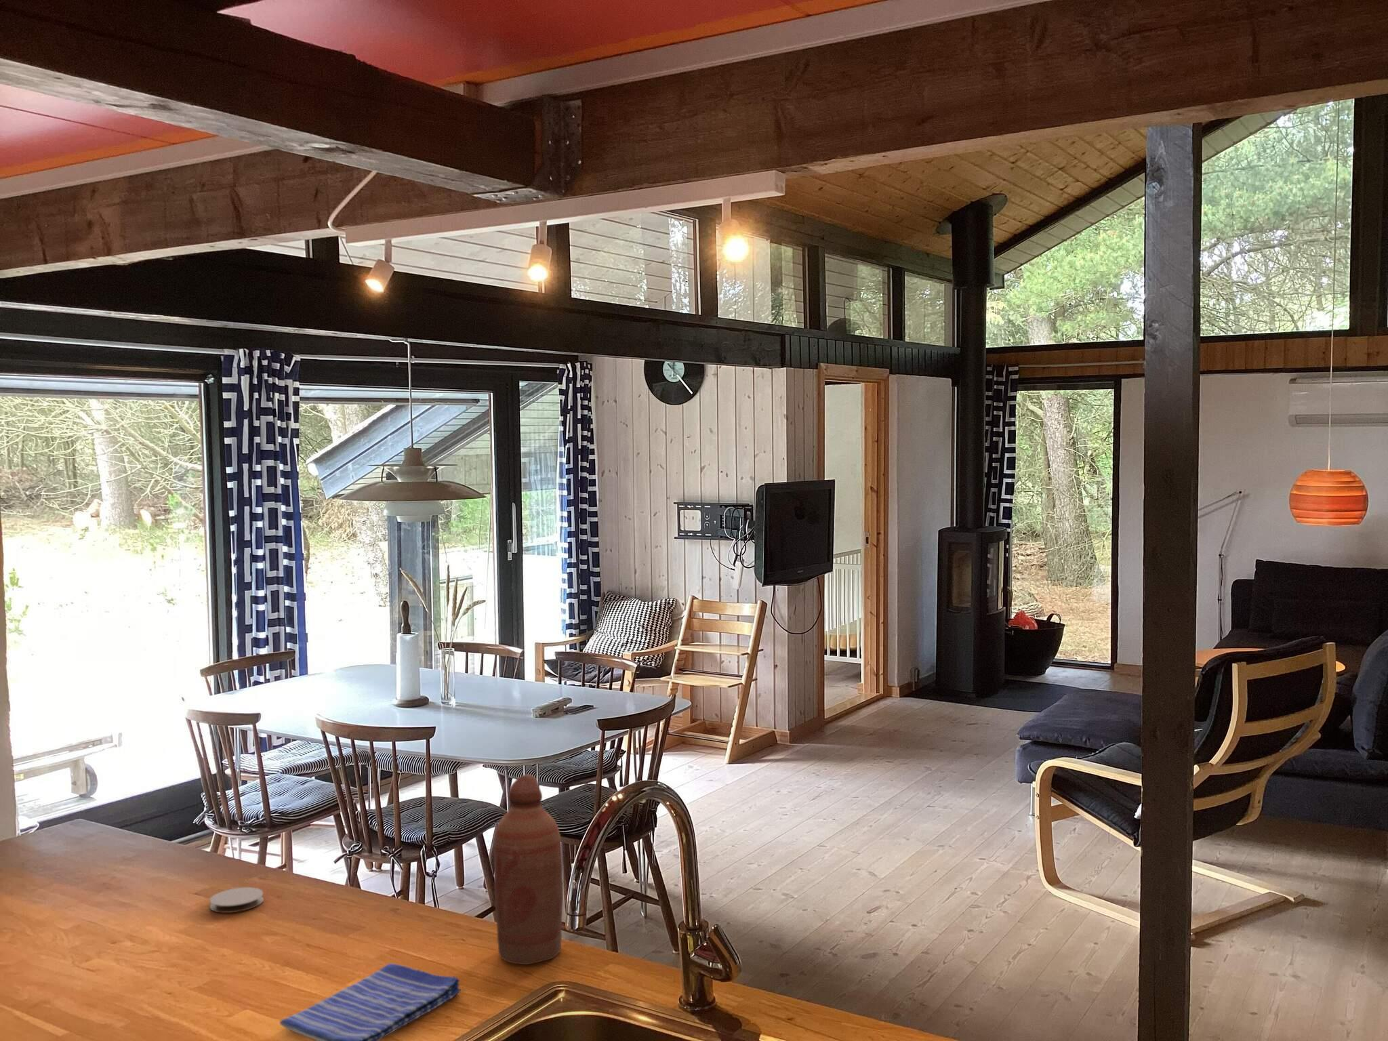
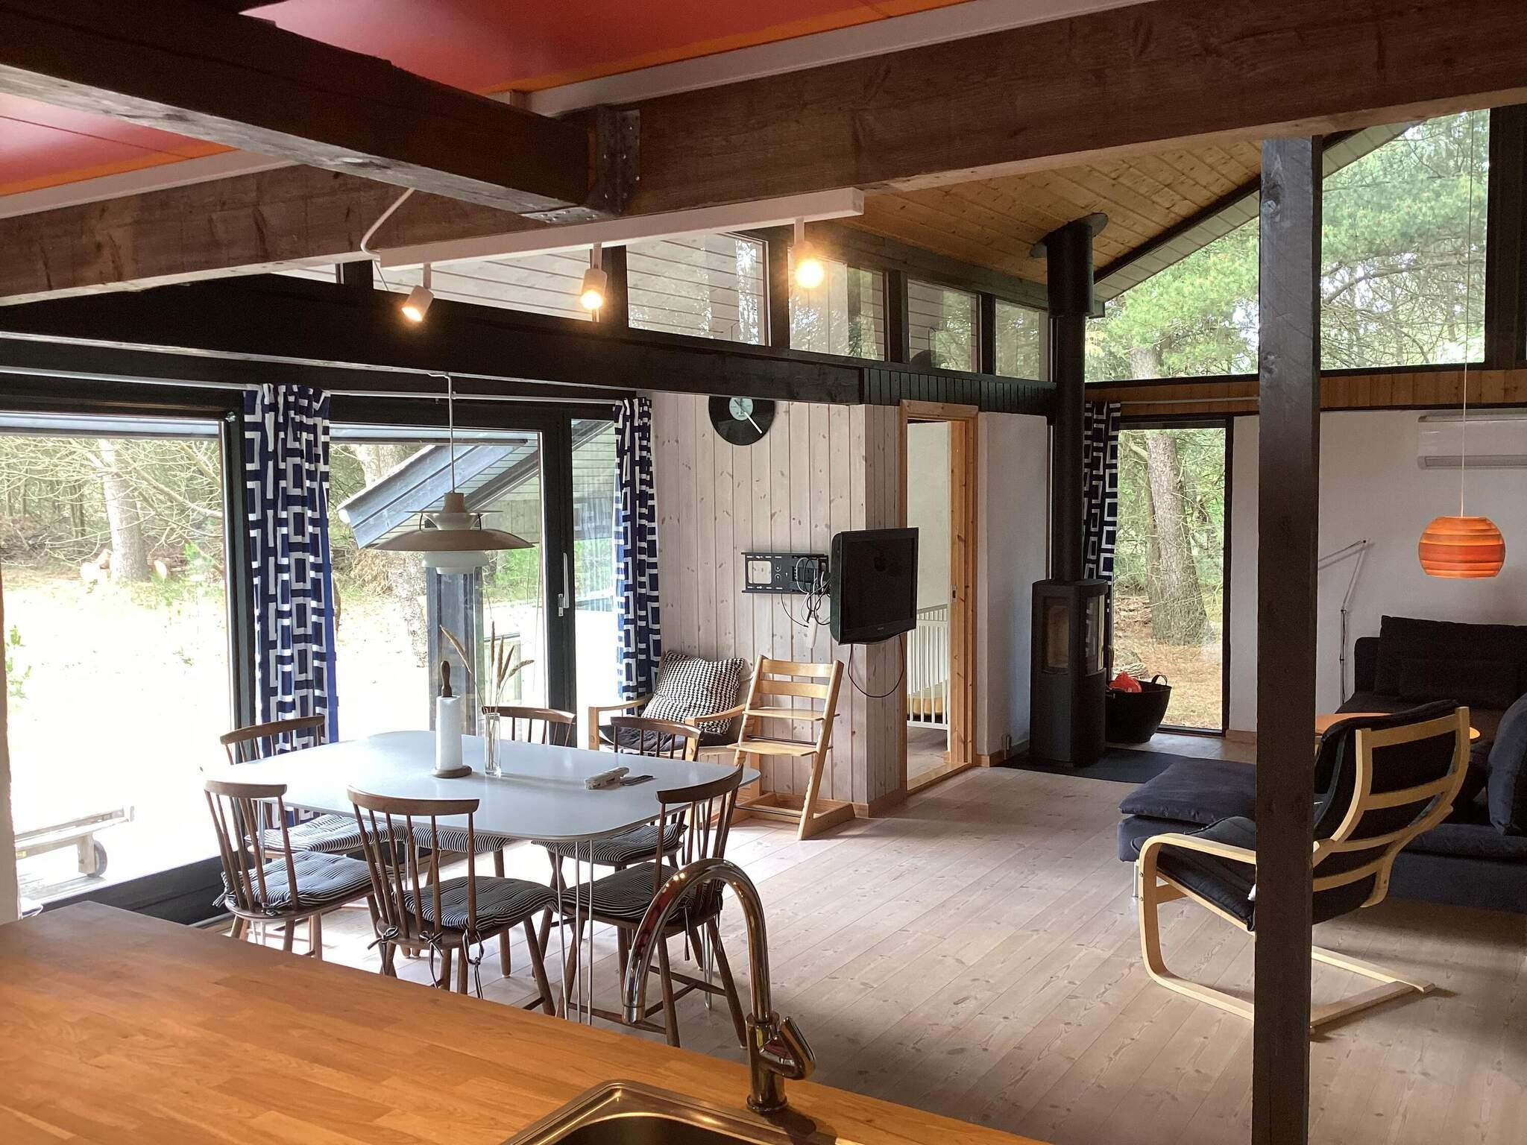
- bottle (528, 864)
- coaster (236, 899)
- dish towel (375, 1002)
